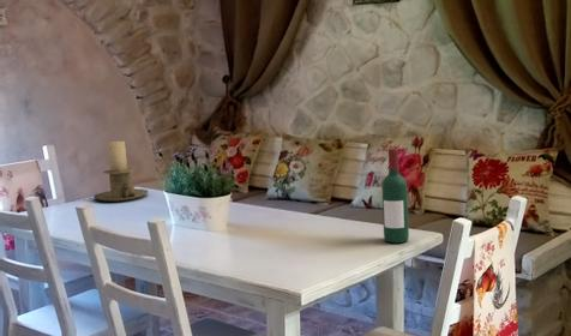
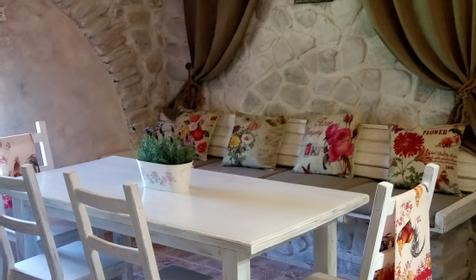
- candle holder (119, 169)
- wine bottle (395, 194)
